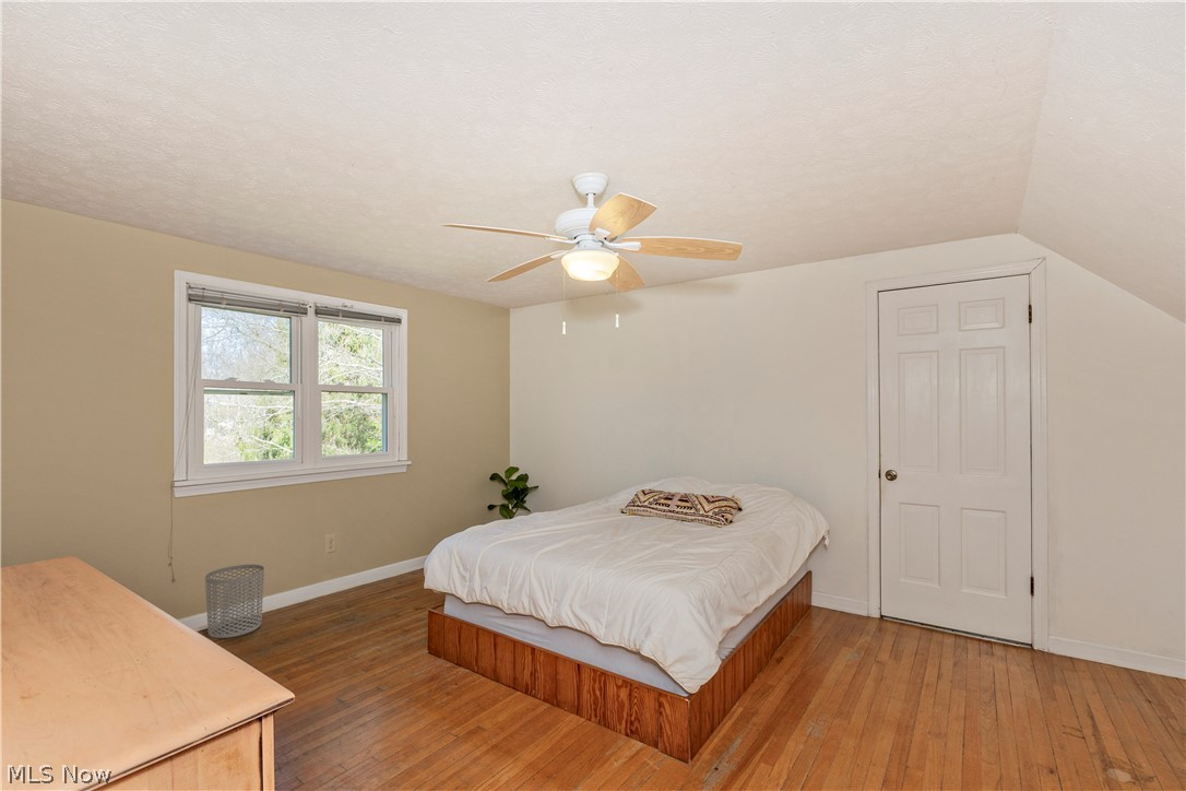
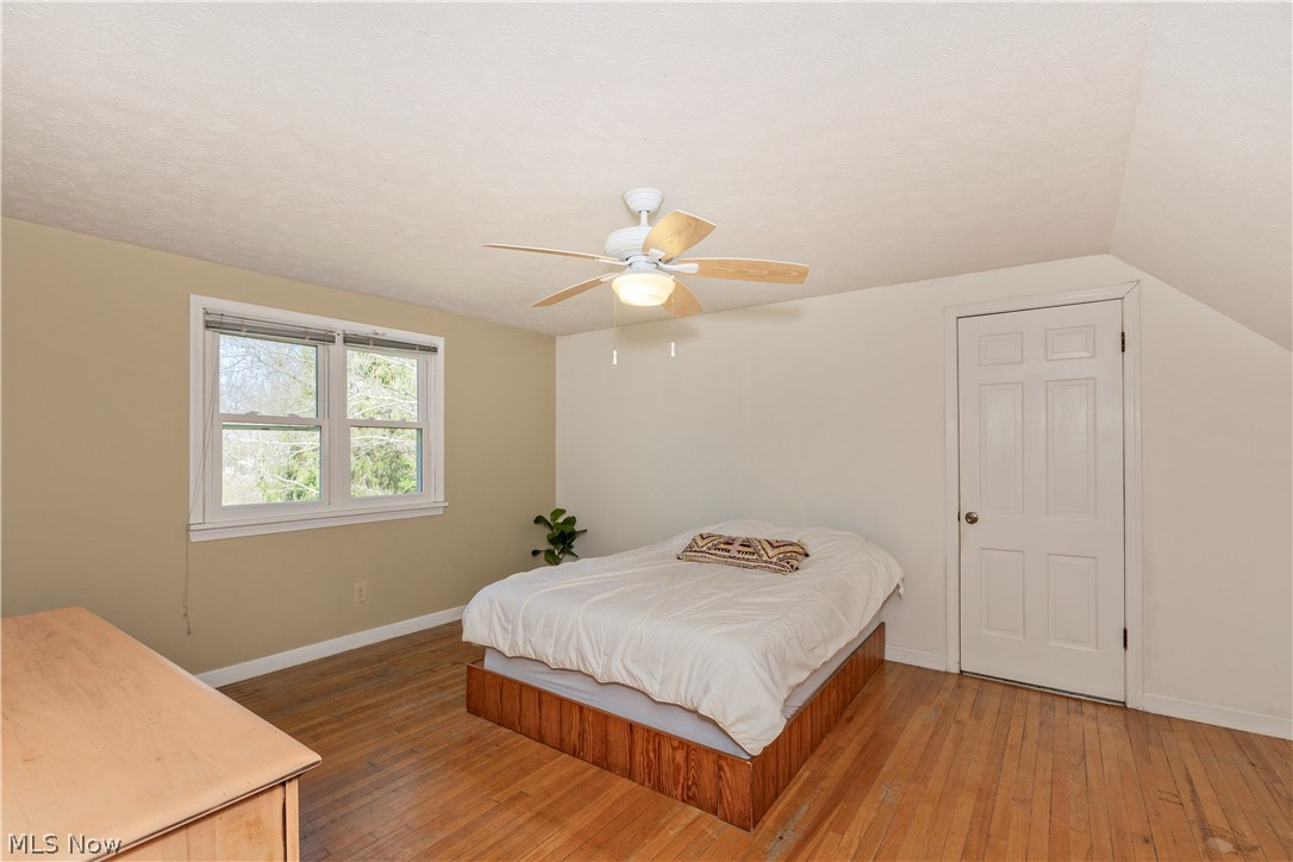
- waste bin (235, 601)
